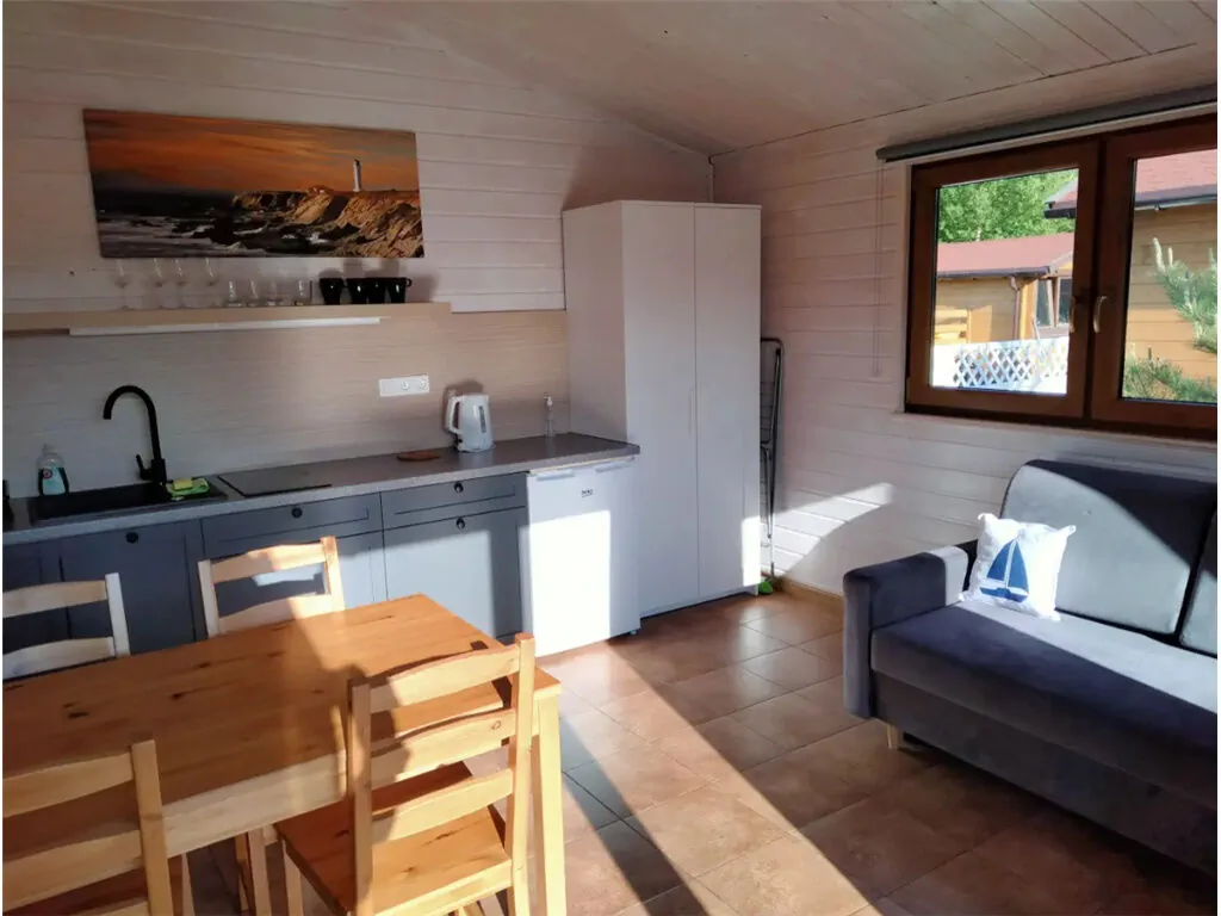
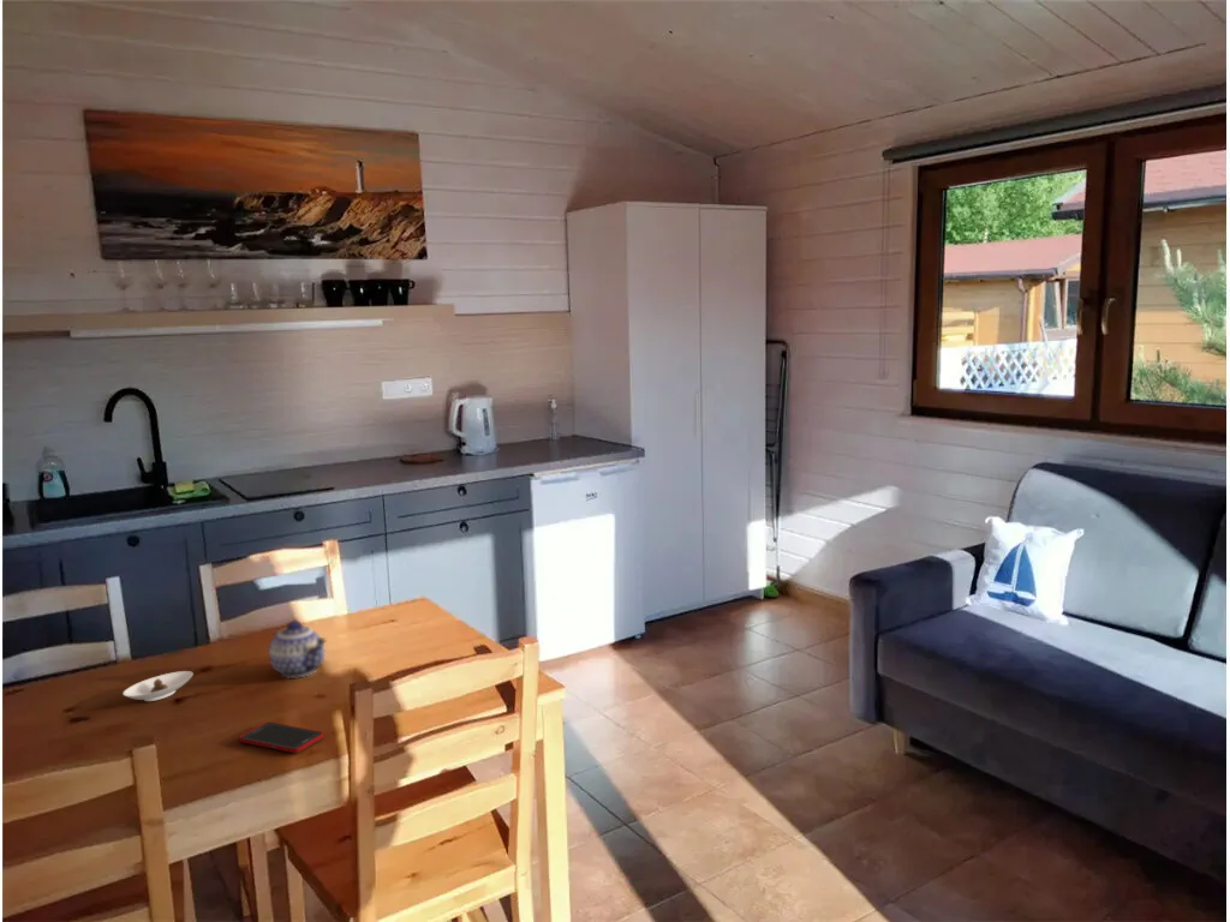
+ cell phone (281, 737)
+ saucer (159, 688)
+ teapot (297, 646)
